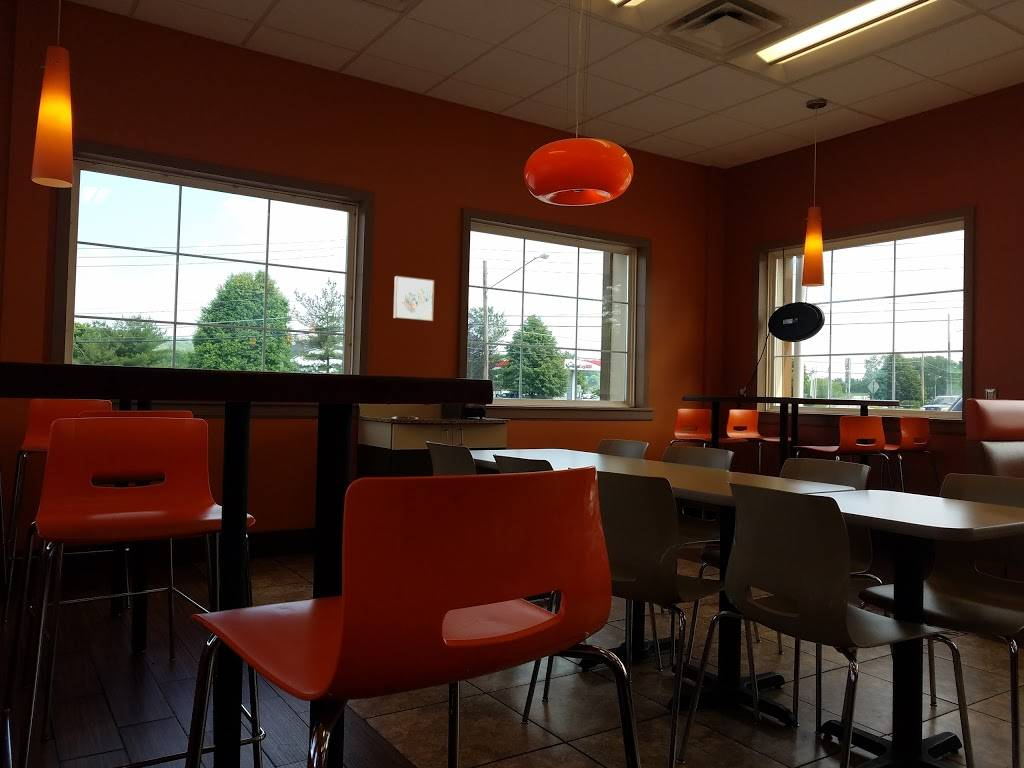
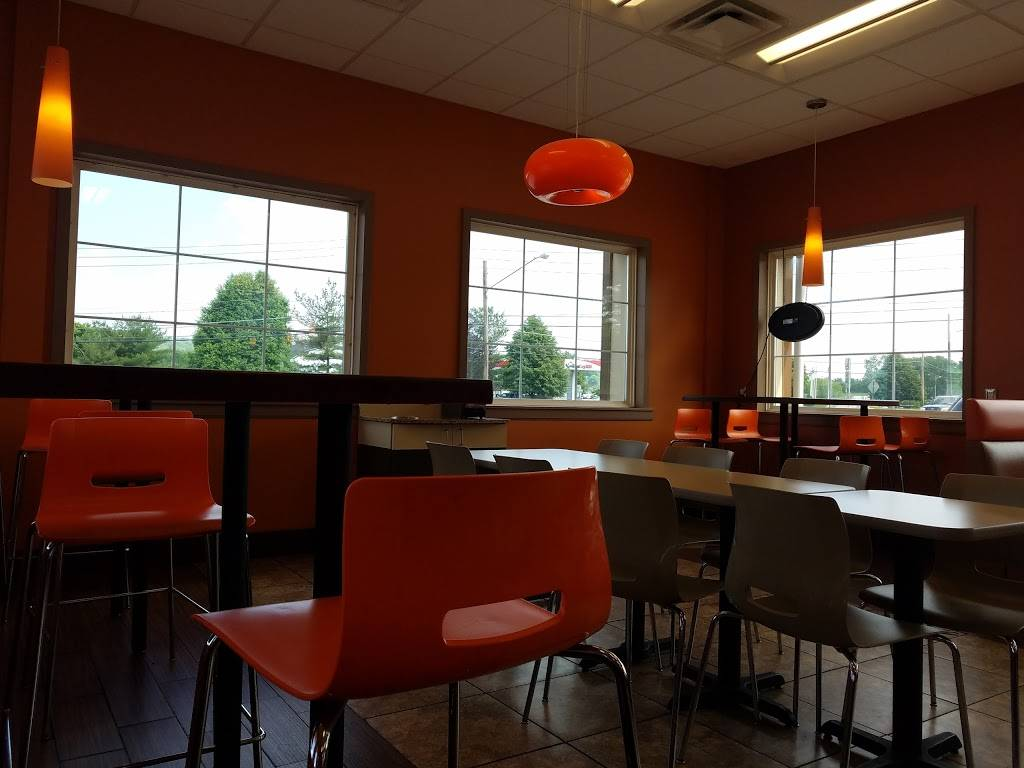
- wall art (414, 298)
